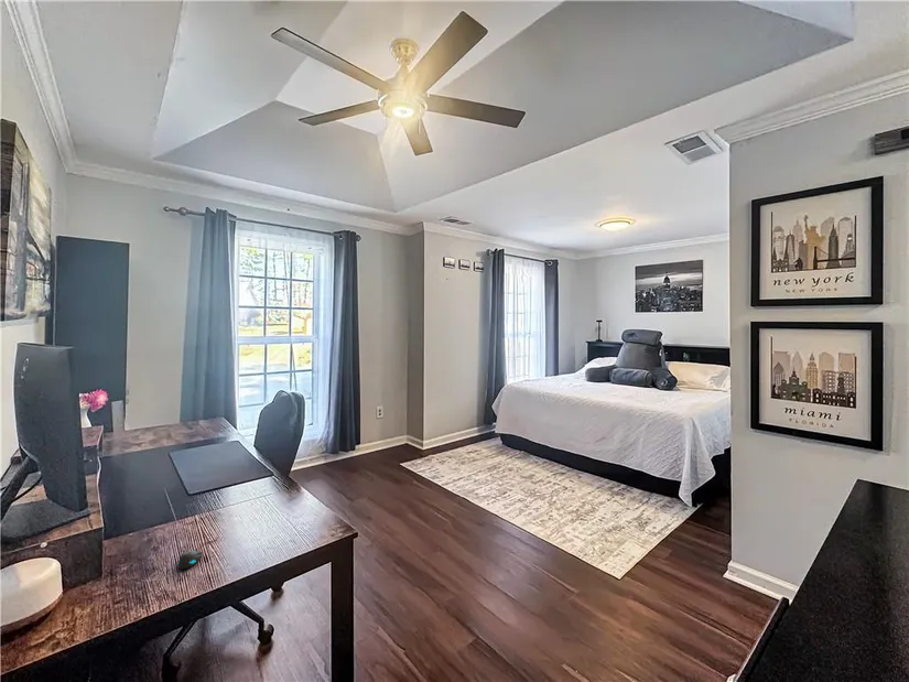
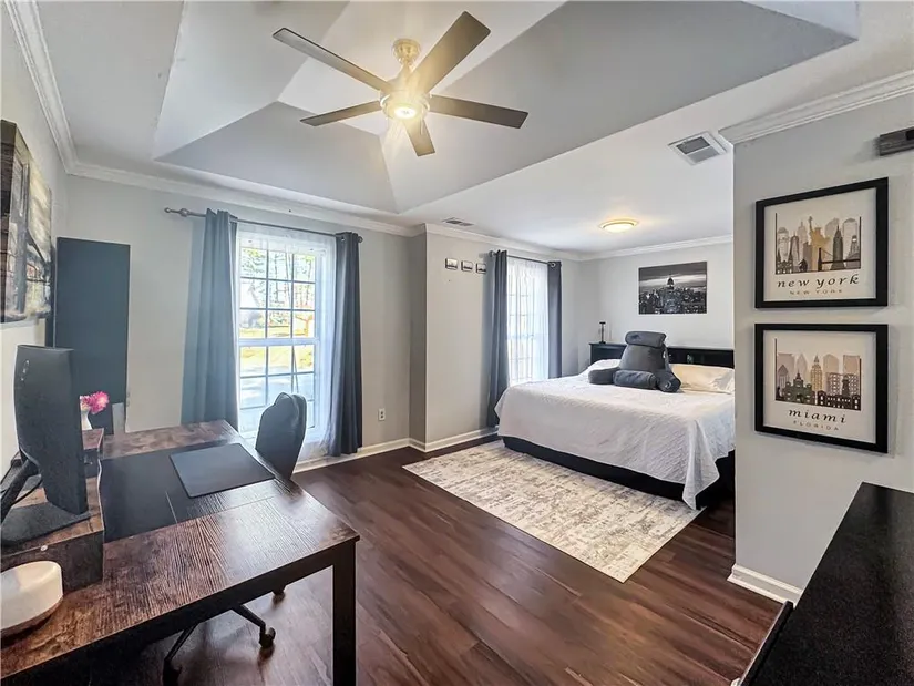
- mouse (199, 546)
